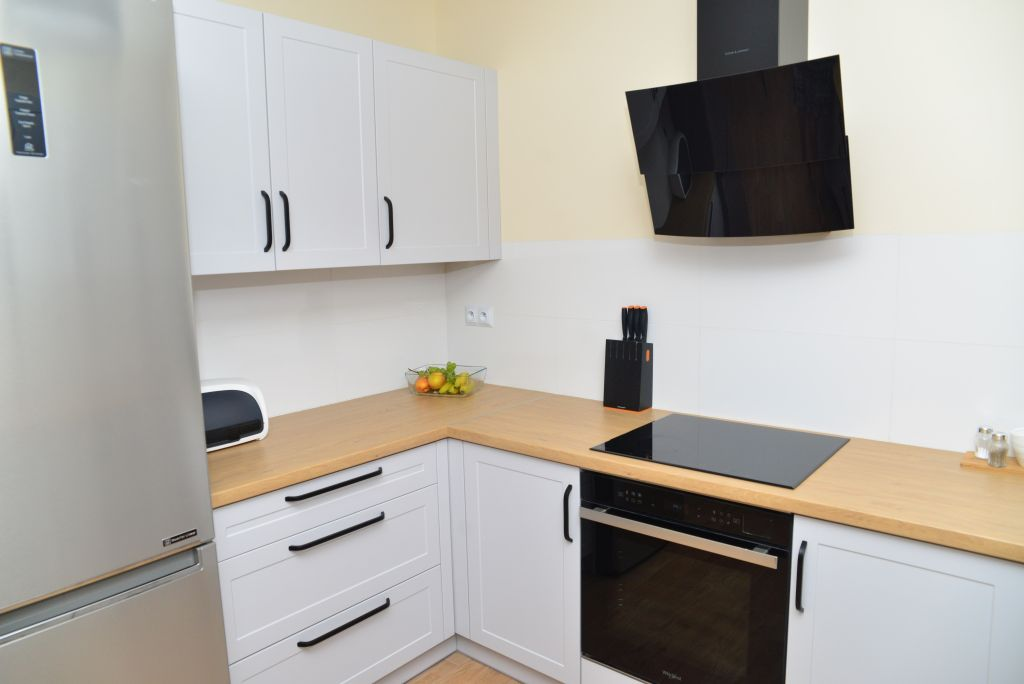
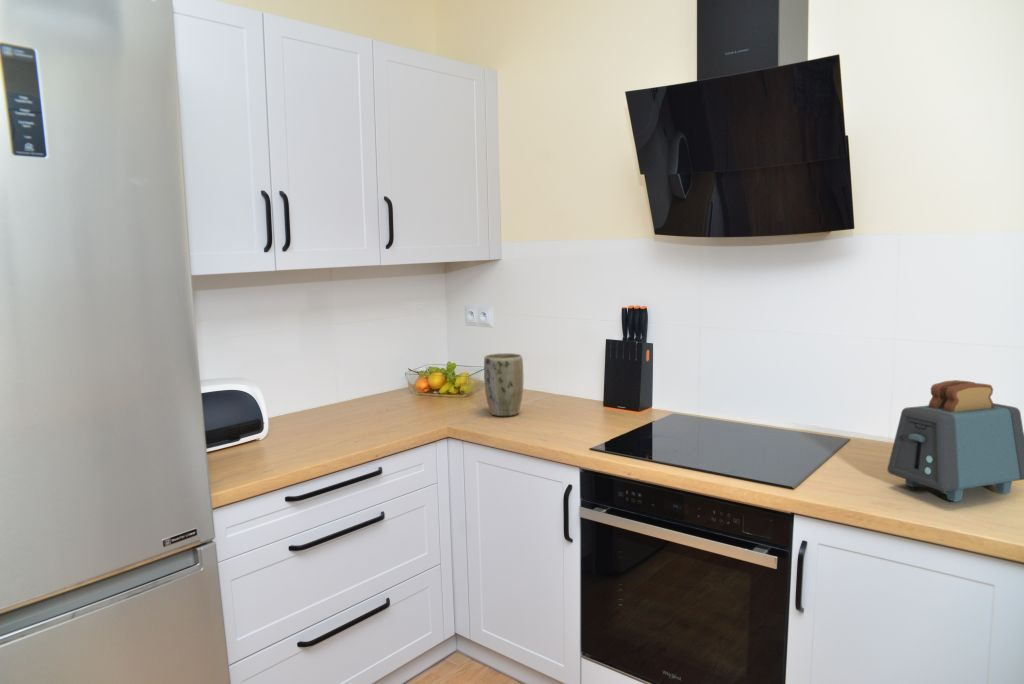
+ plant pot (503, 384)
+ toaster (959, 436)
